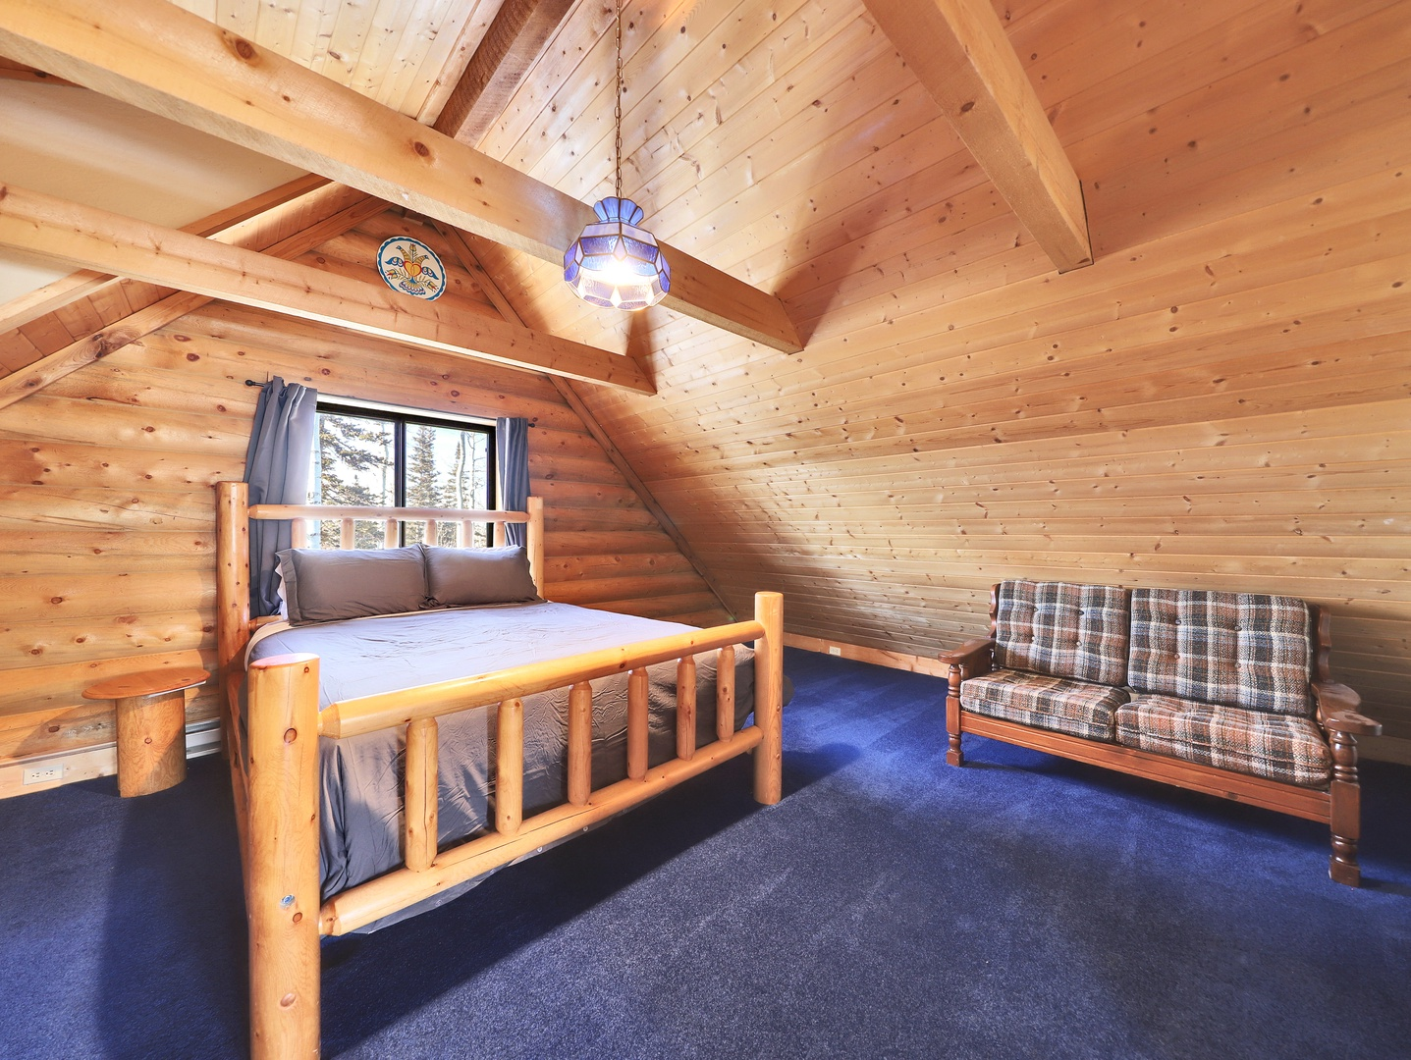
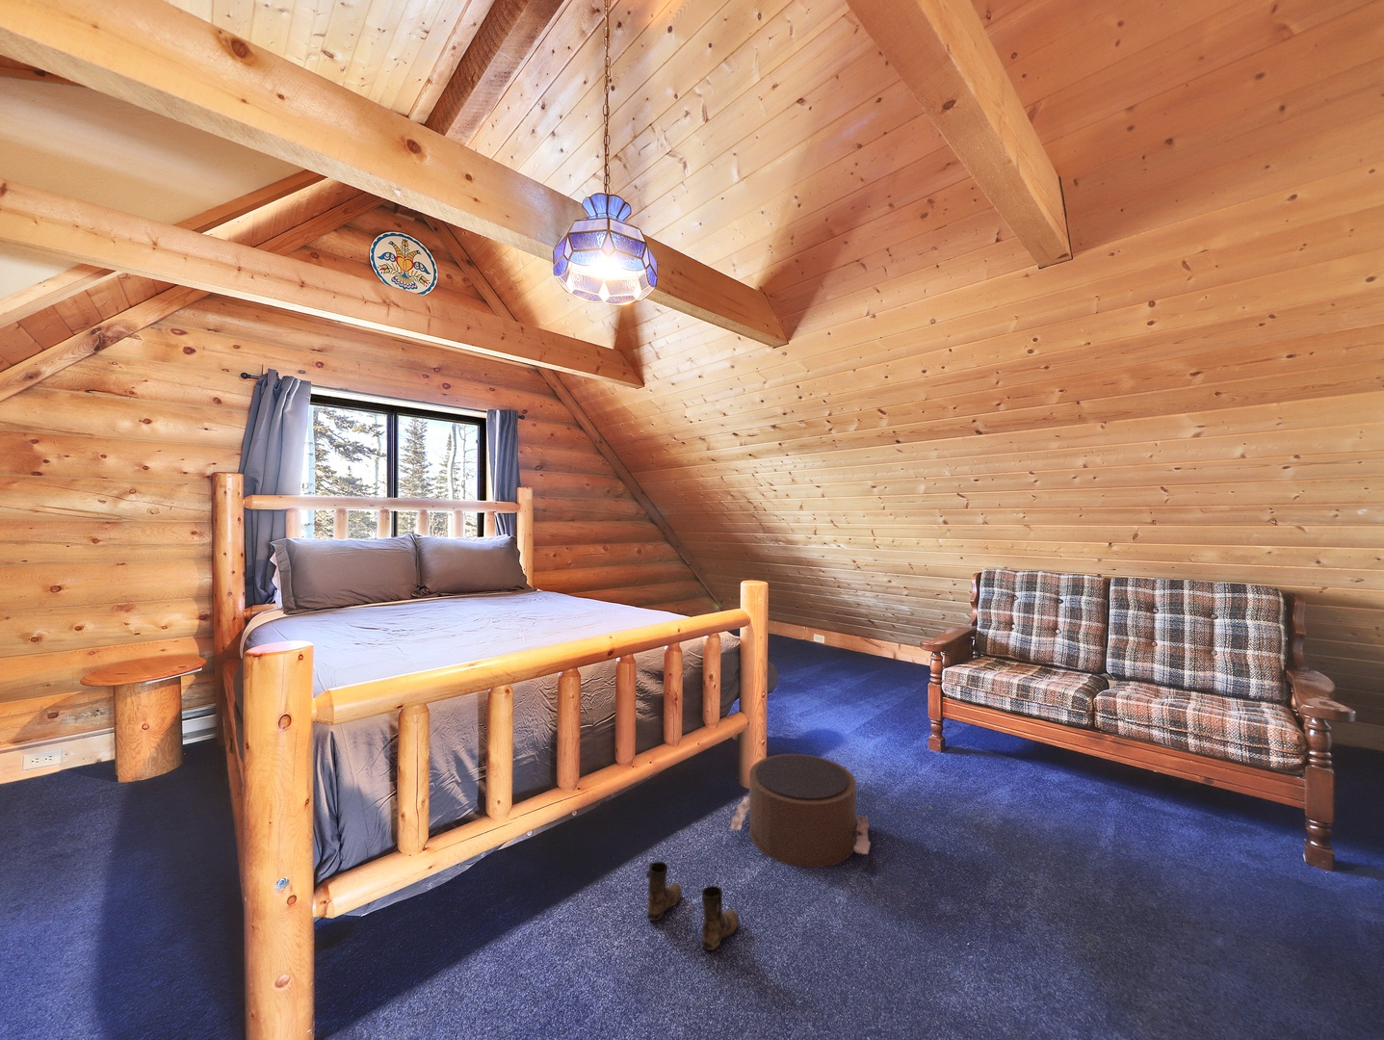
+ boots (701, 894)
+ pouf (799, 808)
